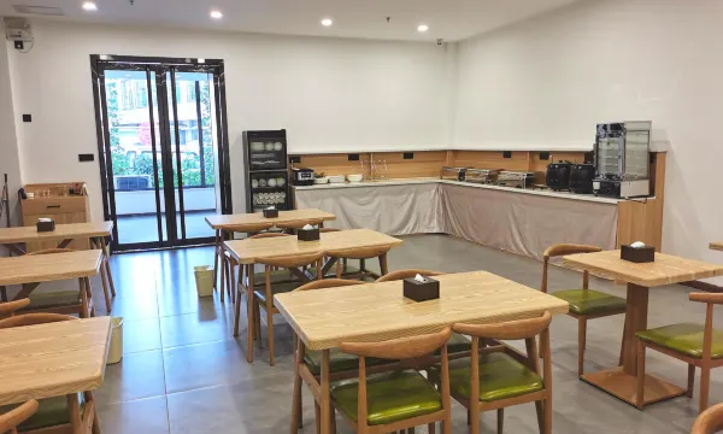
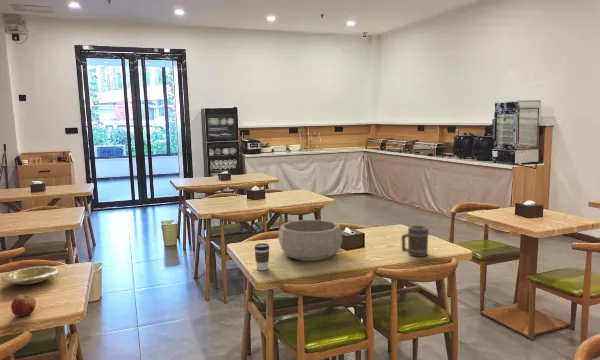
+ decorative bowl (310, 240)
+ plate (30, 276)
+ apple (23, 304)
+ barrel (414, 241)
+ coffee cup (262, 256)
